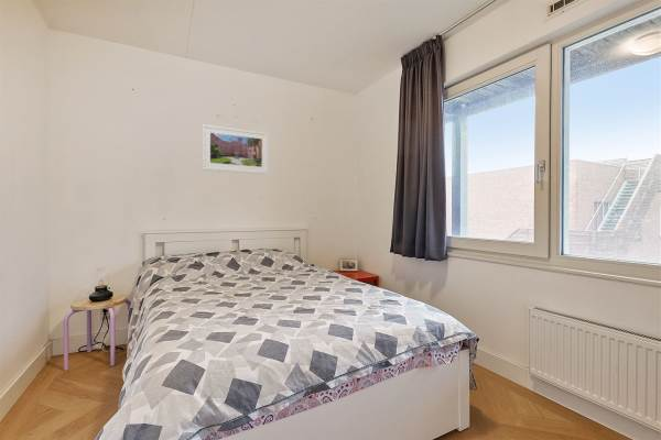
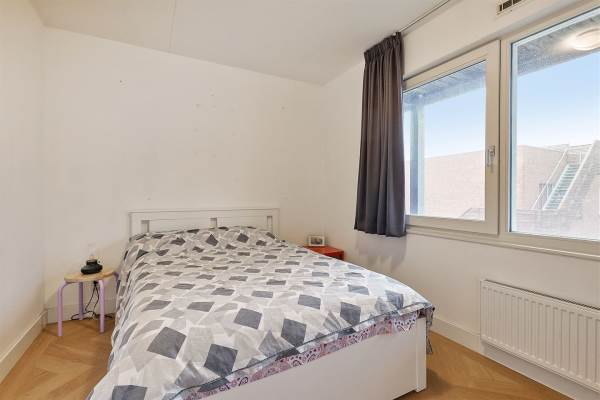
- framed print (237, 150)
